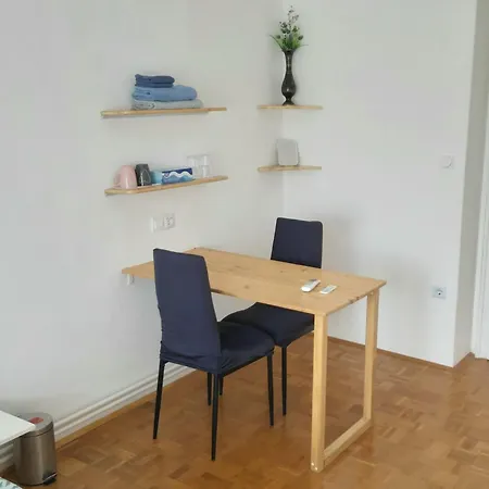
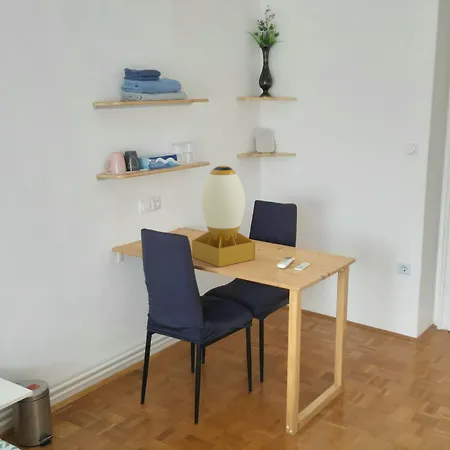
+ desk lamp (223, 212)
